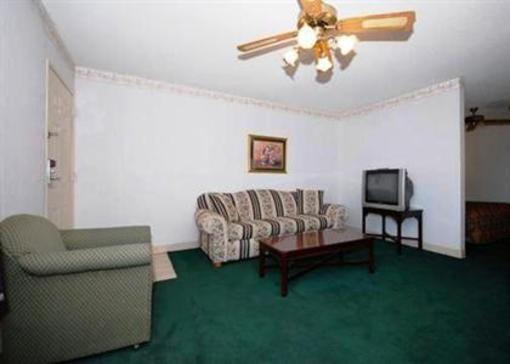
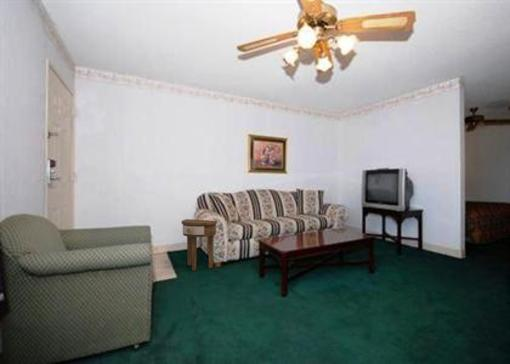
+ side table (196, 243)
